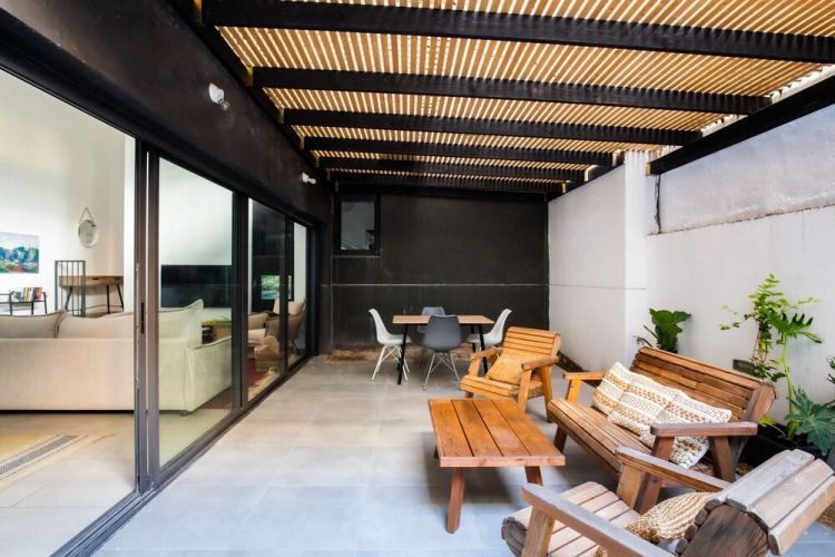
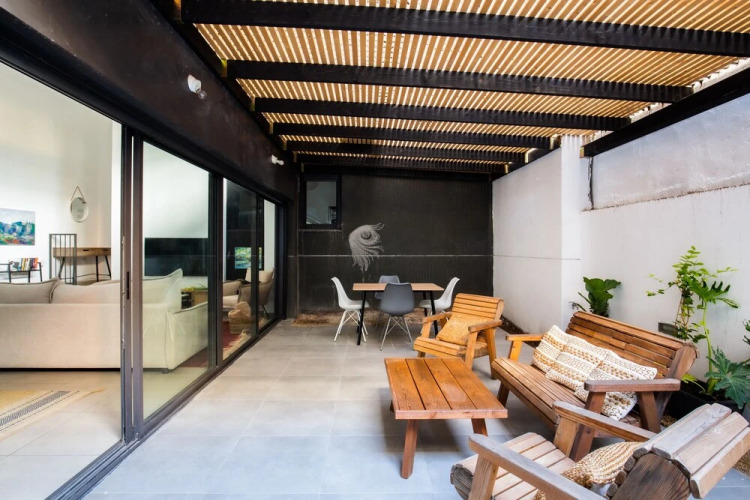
+ wall sculpture (366, 249)
